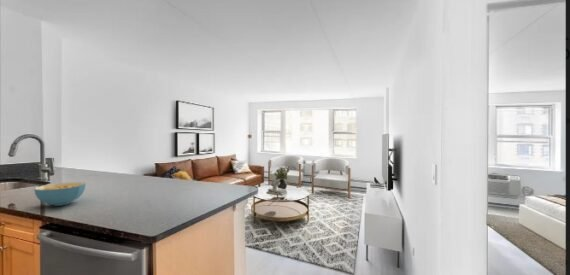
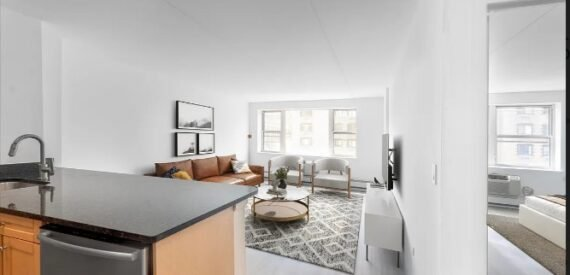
- cereal bowl (61, 195)
